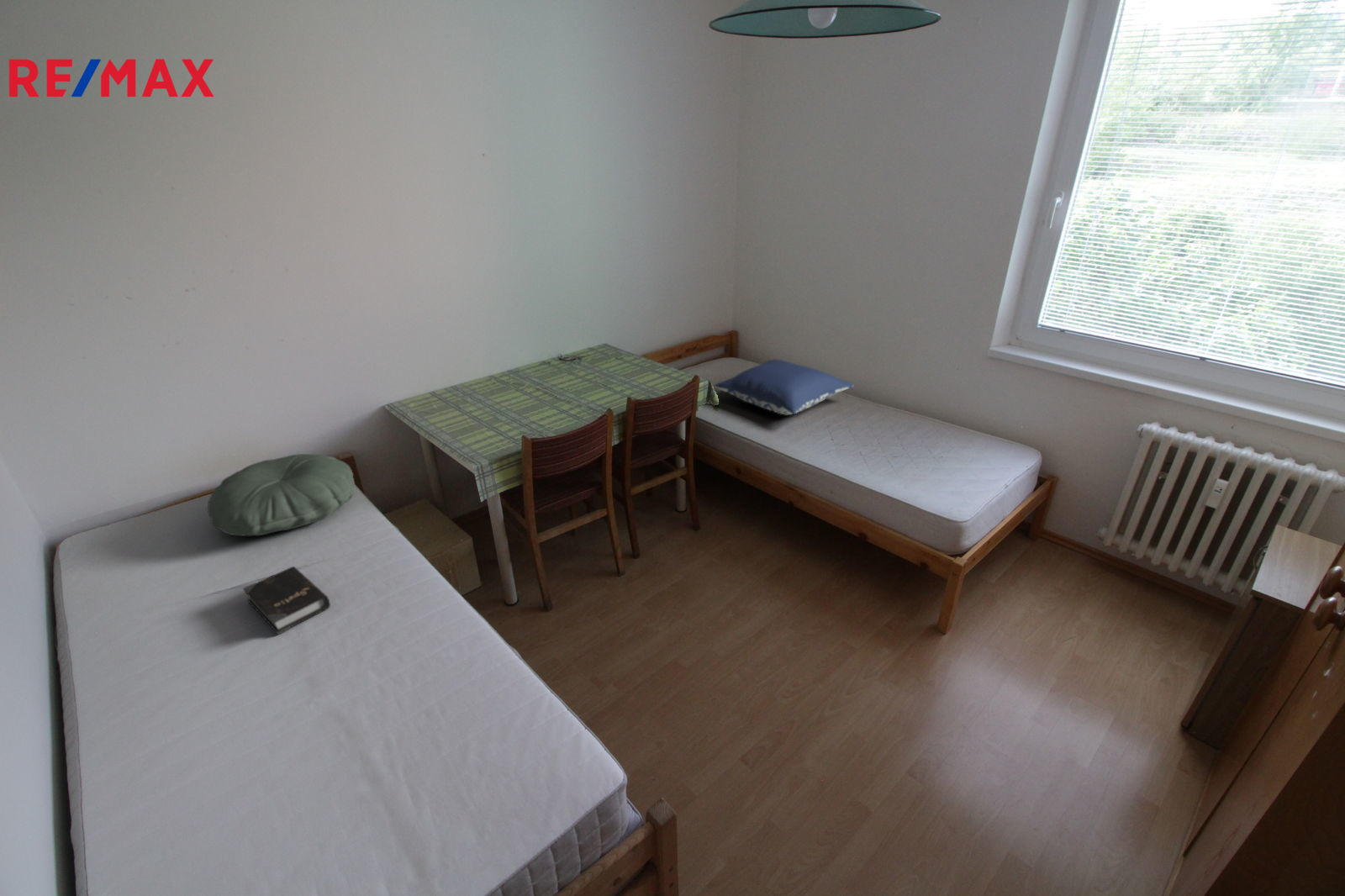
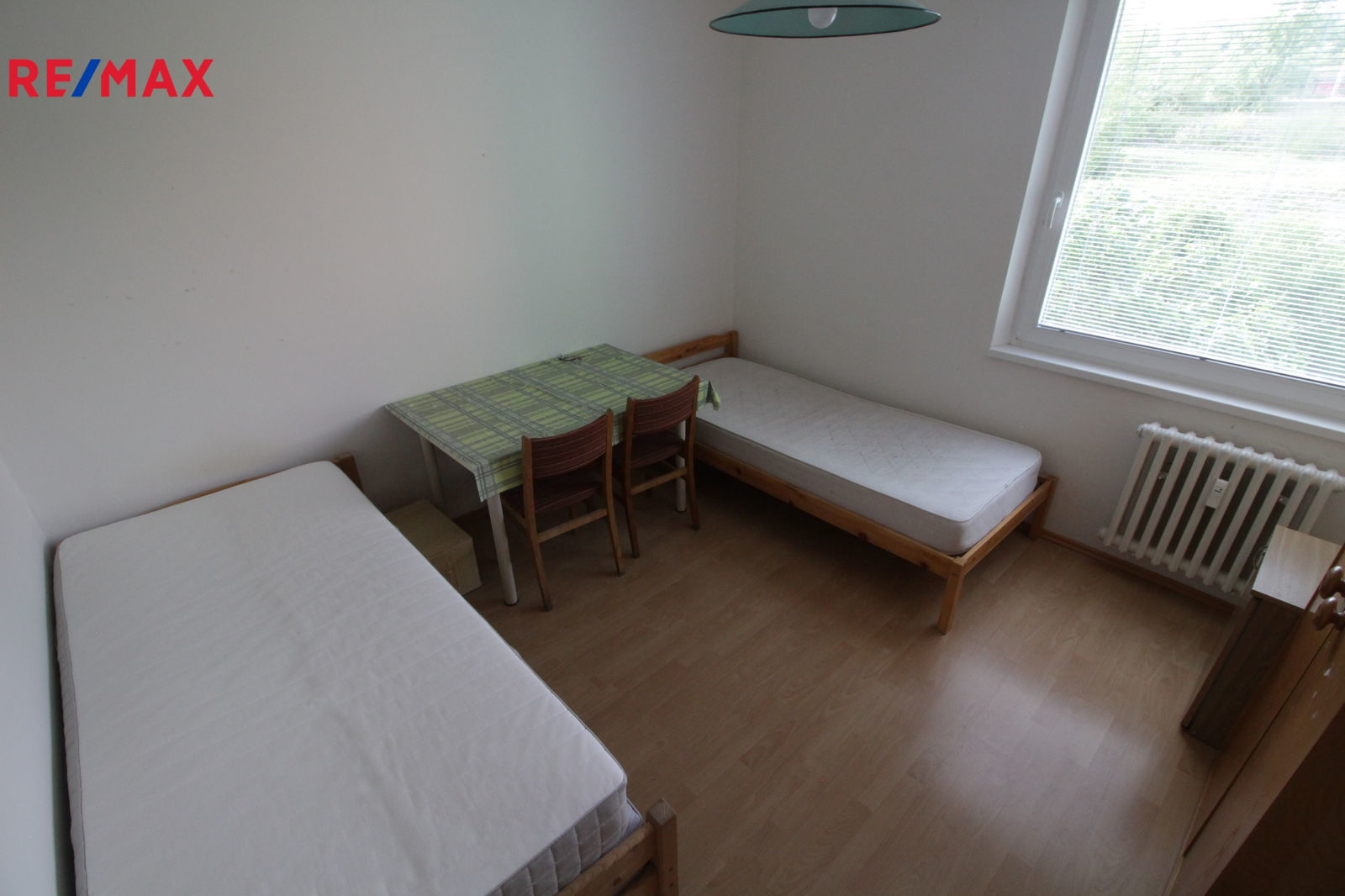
- hardback book (287, 597)
- pillow (282, 491)
- pillow (783, 385)
